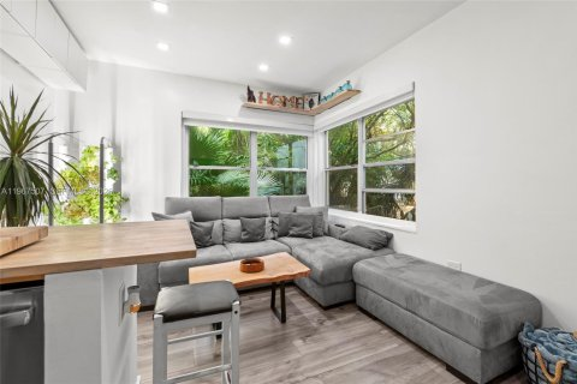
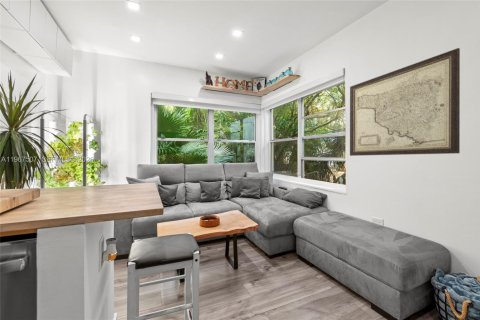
+ wall art (393, 113)
